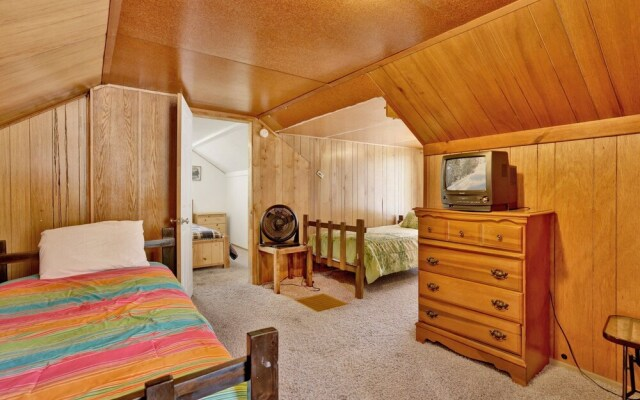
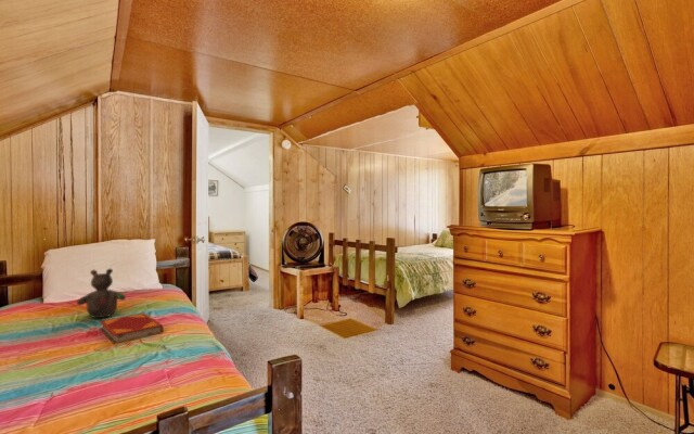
+ hardback book (130, 327)
+ stuffed bear (102, 292)
